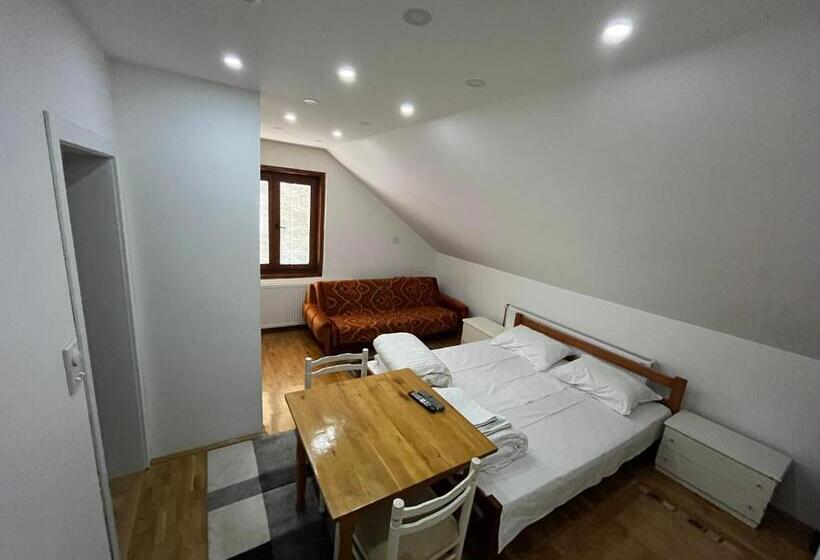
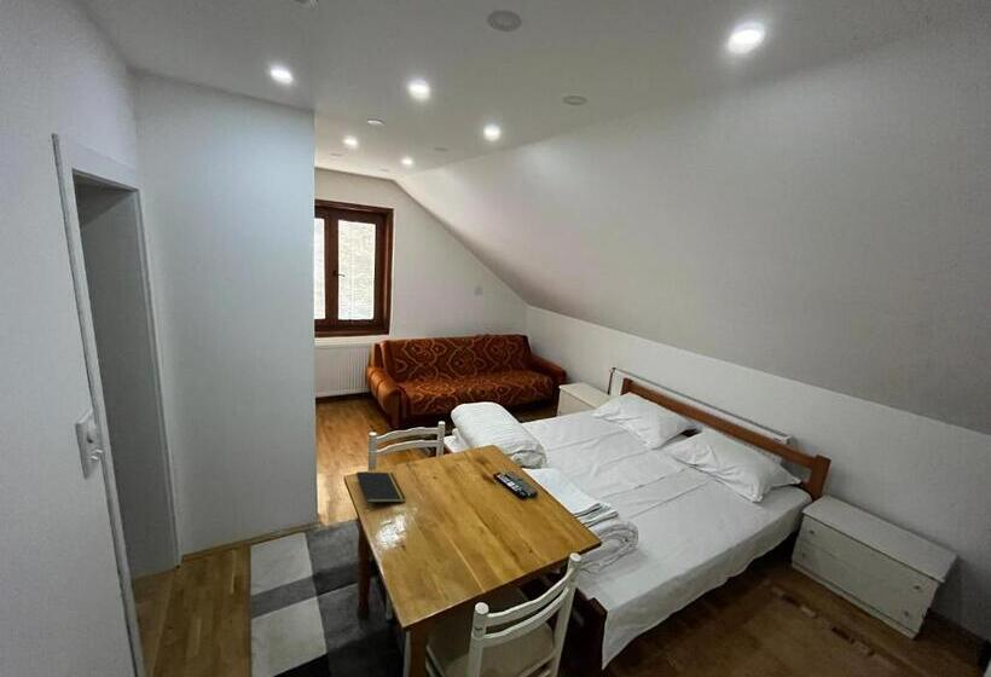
+ notepad (379, 486)
